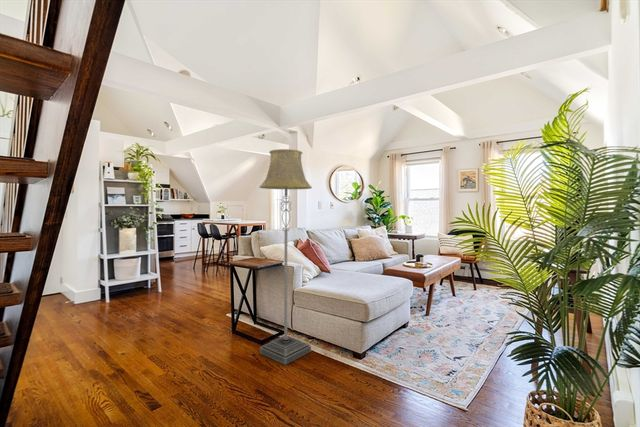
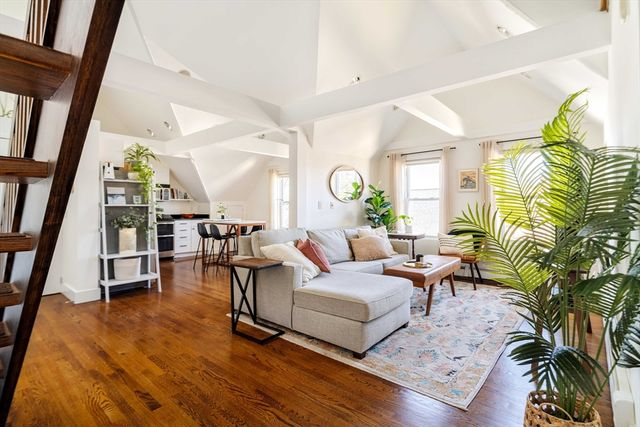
- floor lamp (285, 252)
